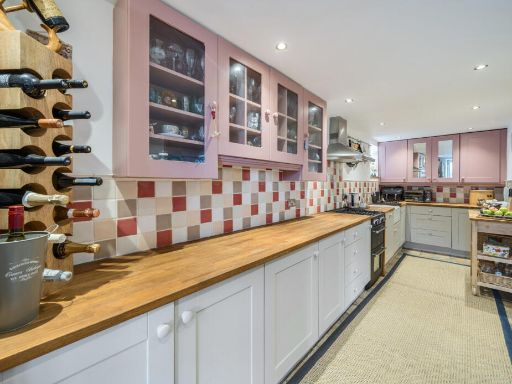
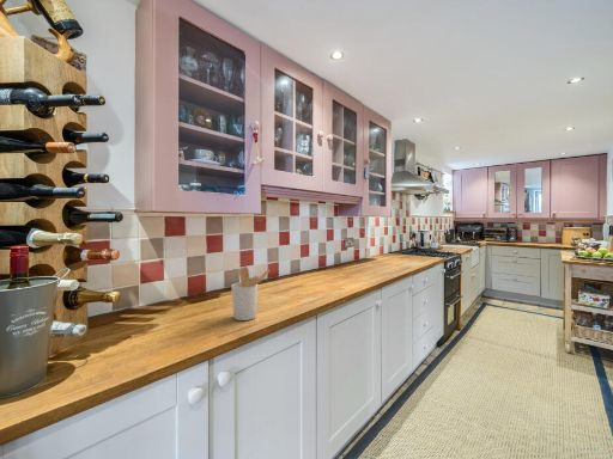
+ utensil holder (251, 292)
